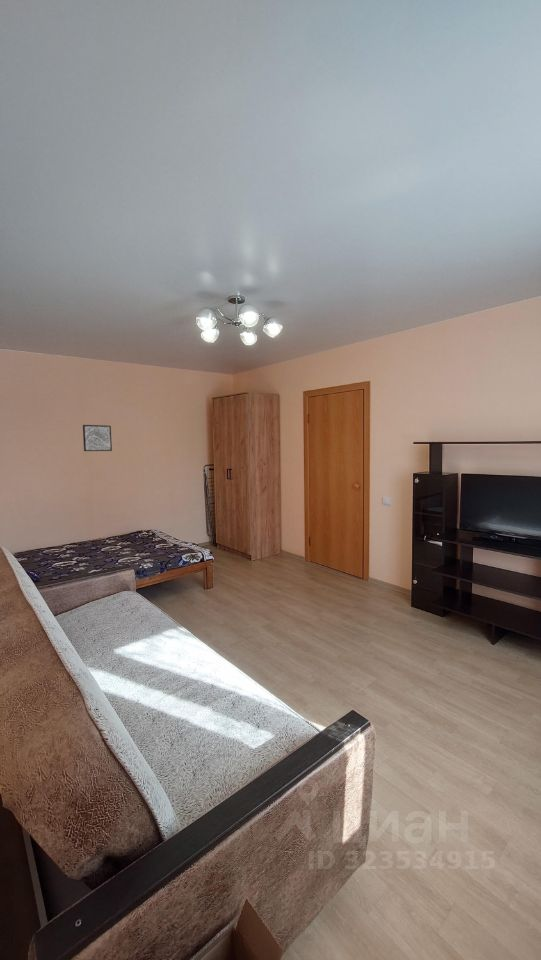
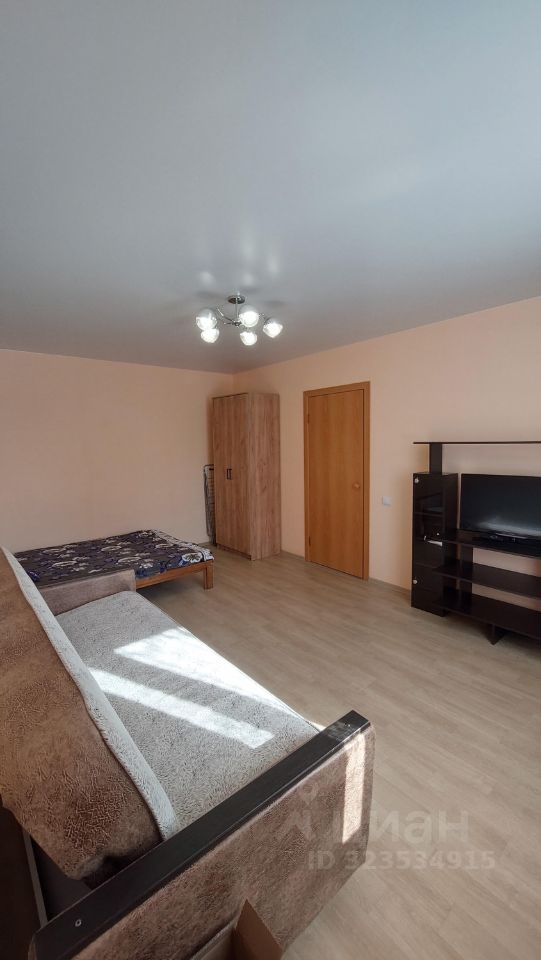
- wall art (97, 438)
